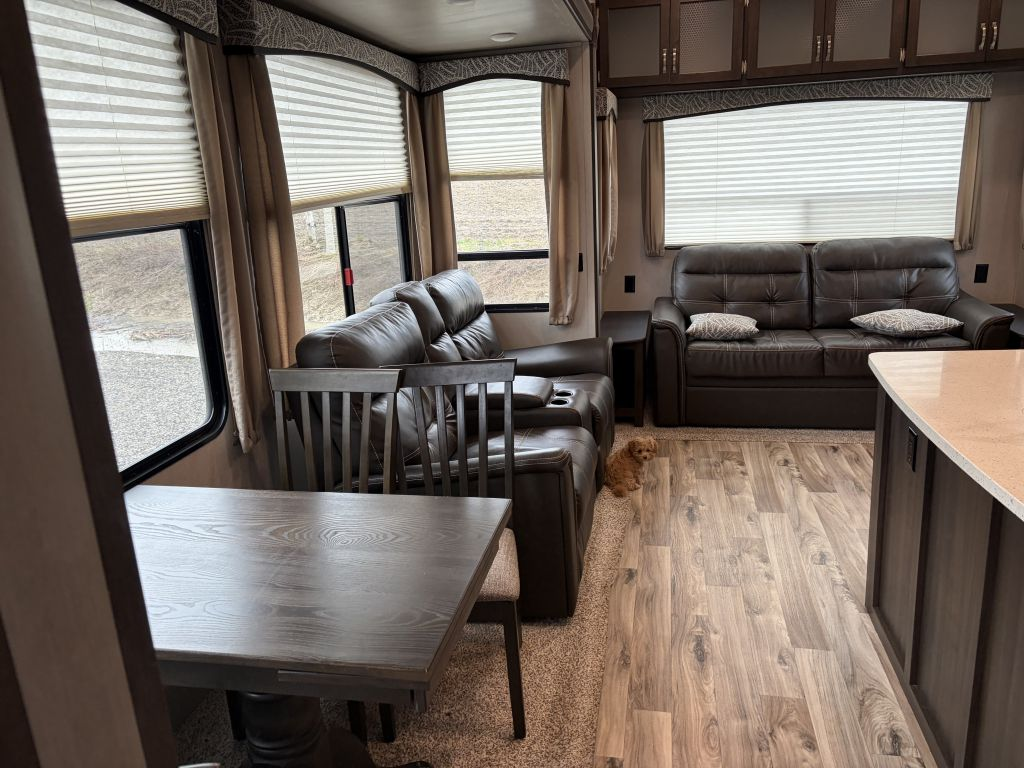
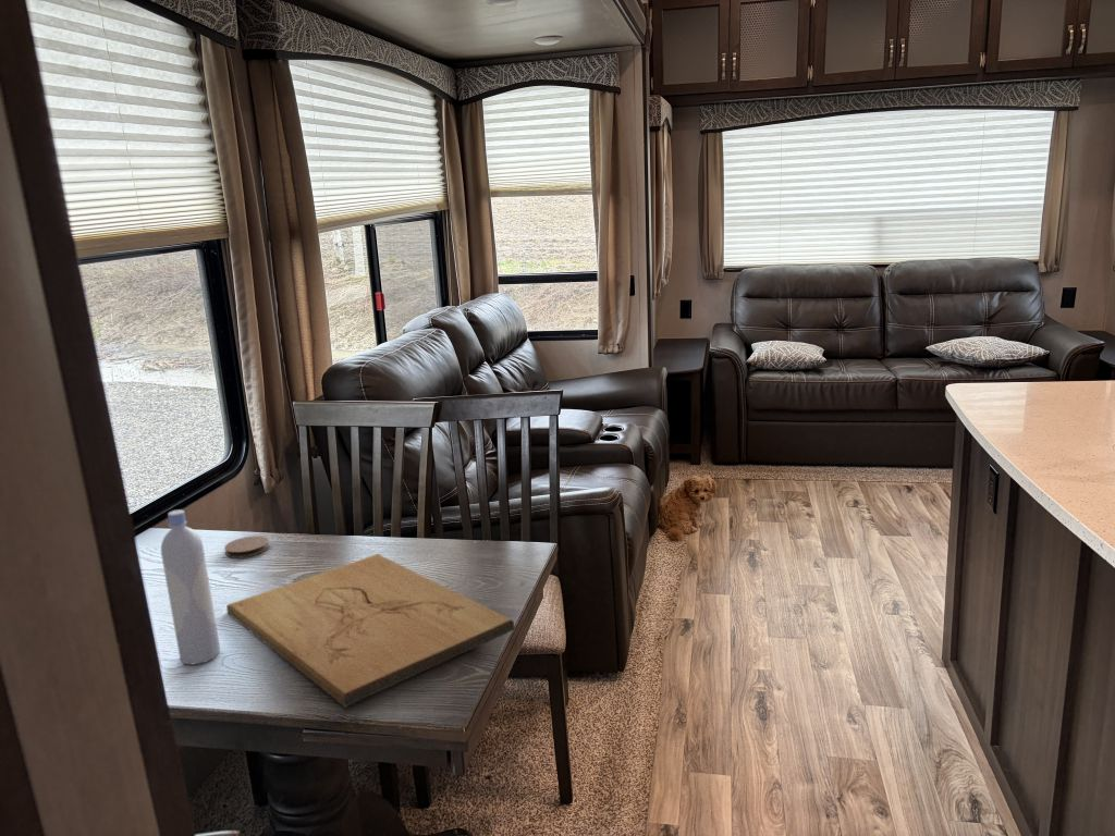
+ cutting board (364, 615)
+ coaster (246, 546)
+ bottle (188, 585)
